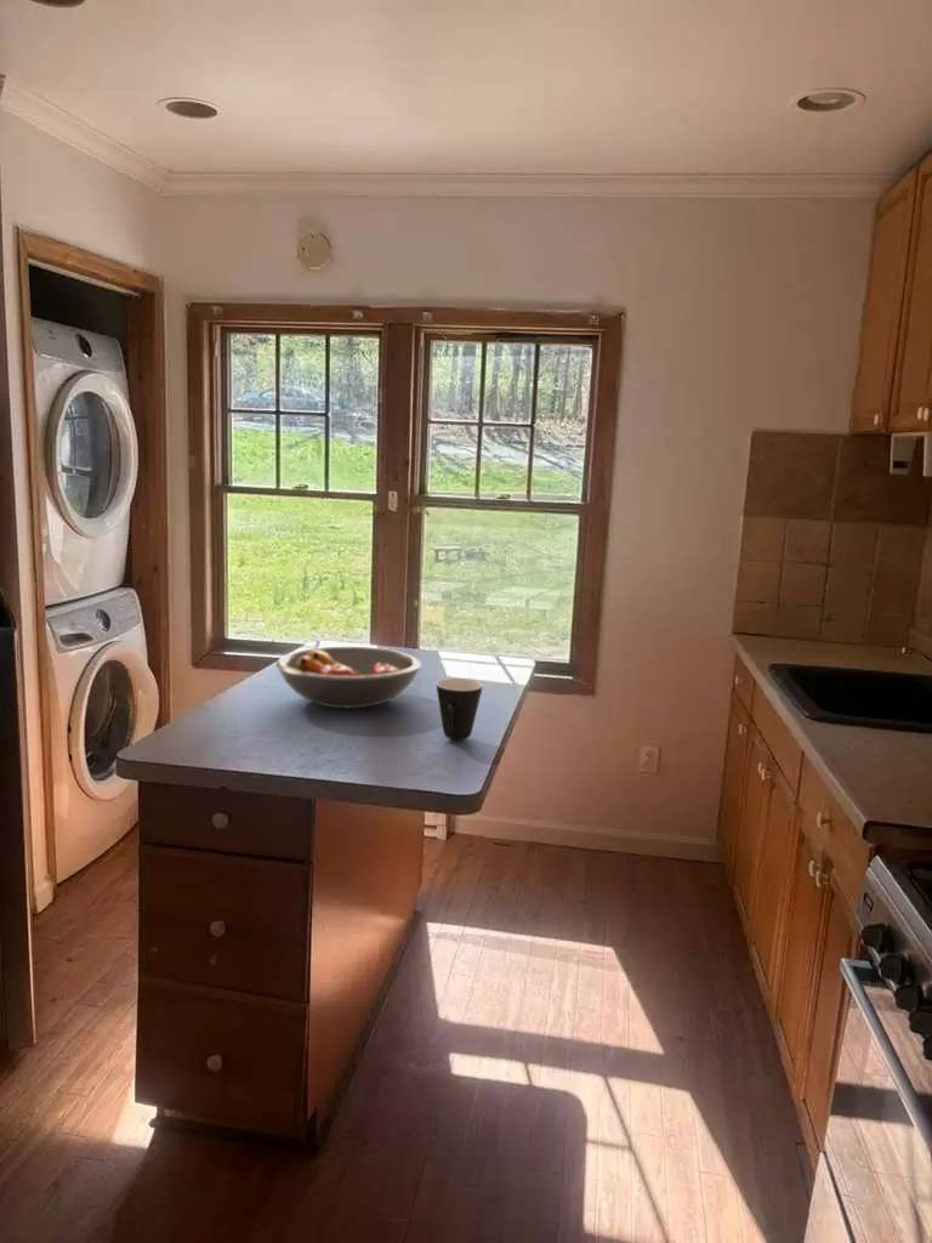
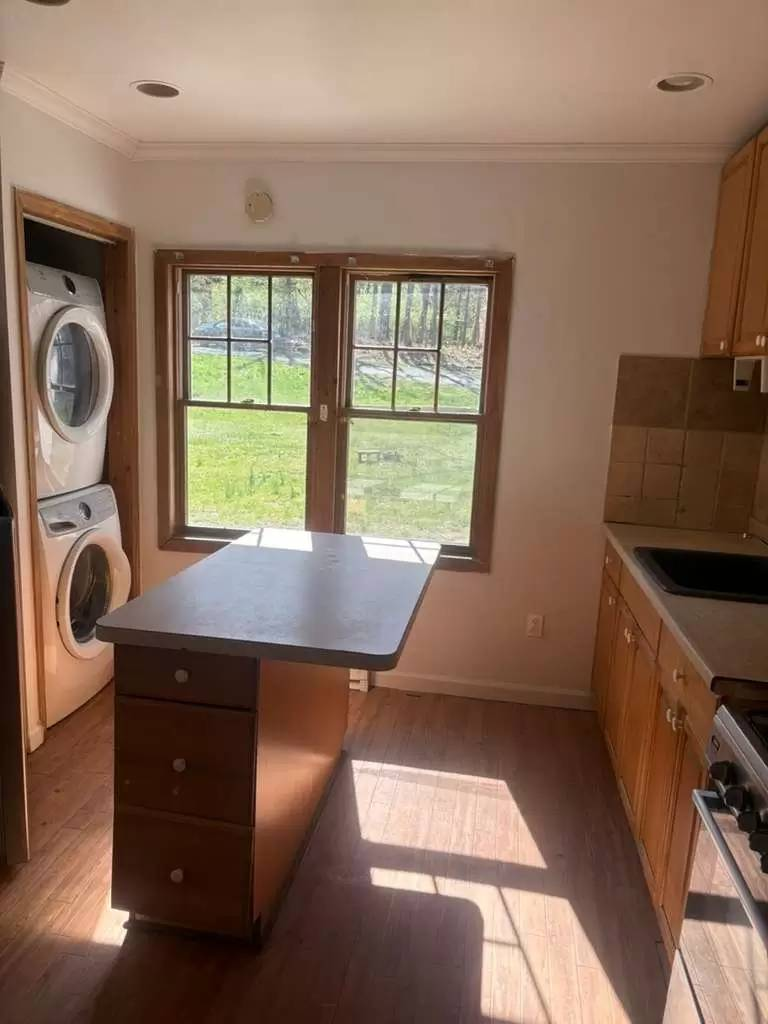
- mug (456, 713)
- fruit bowl (348, 675)
